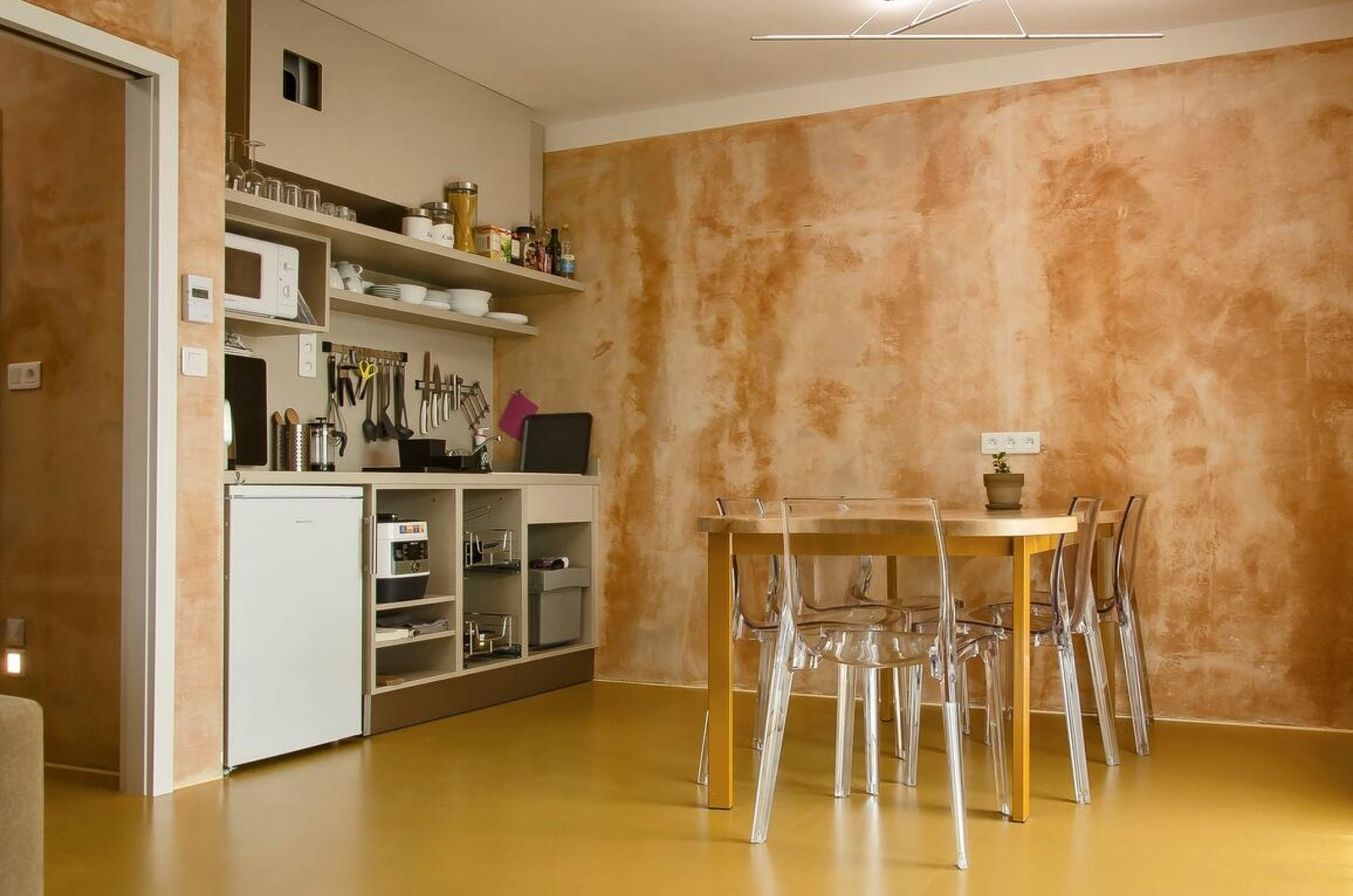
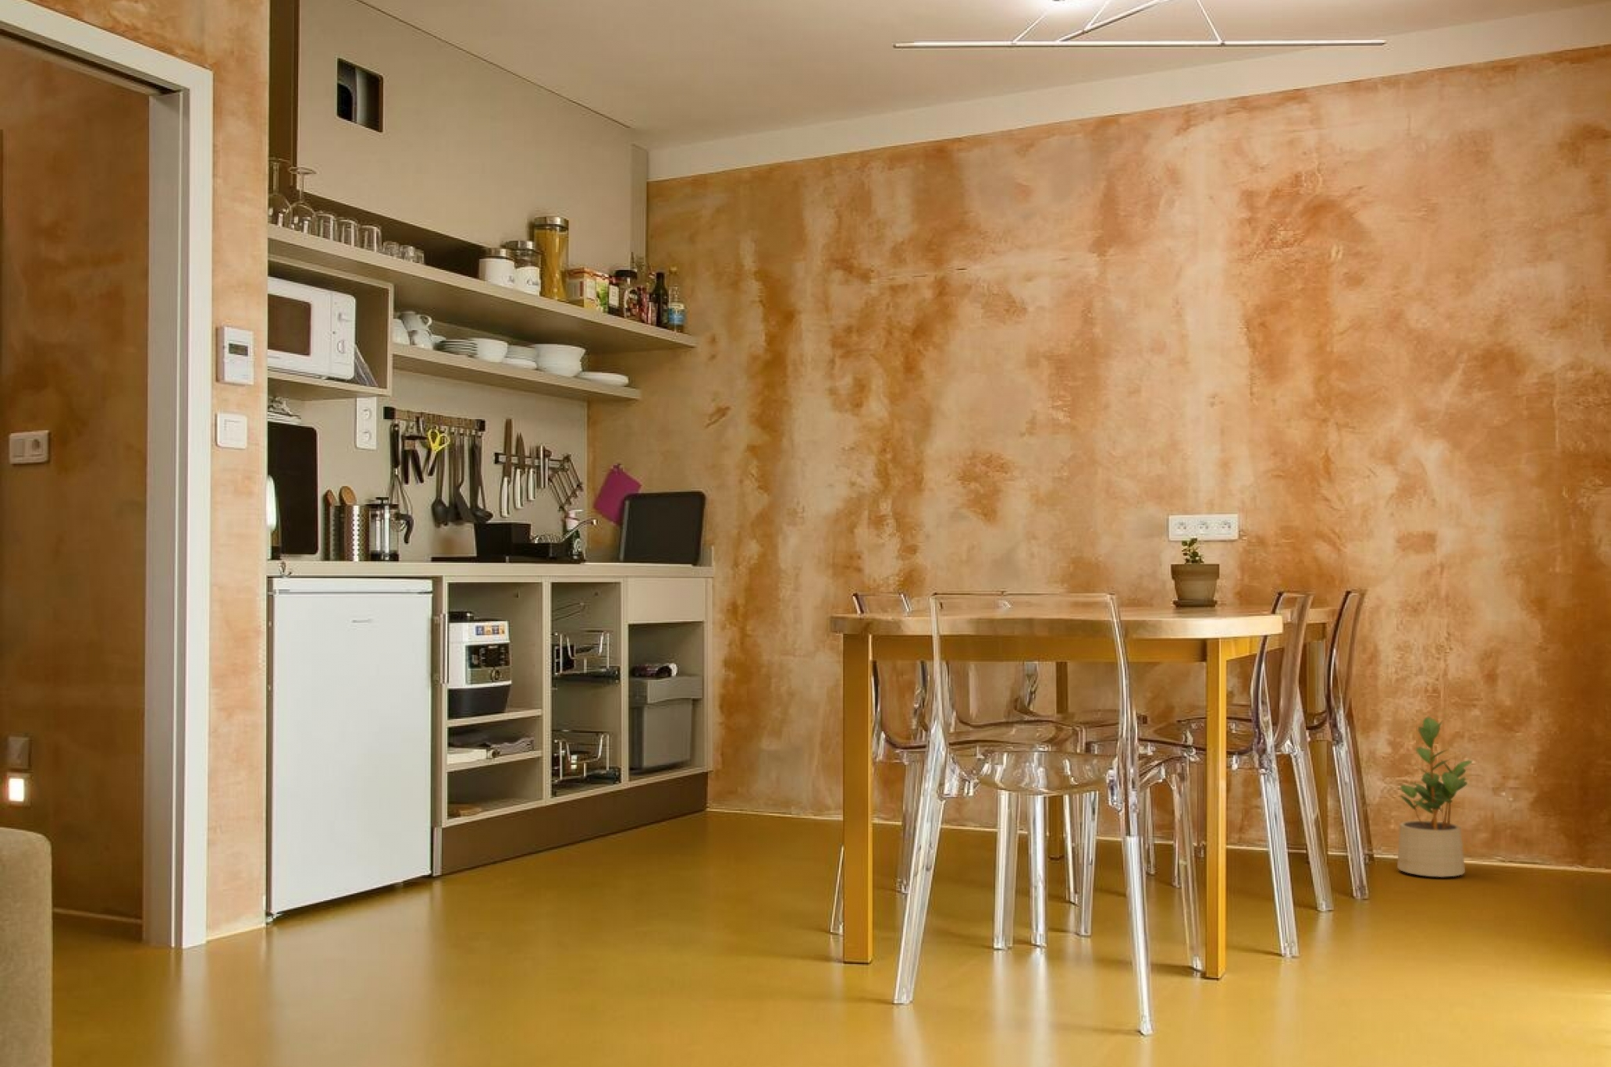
+ potted plant (1435, 794)
